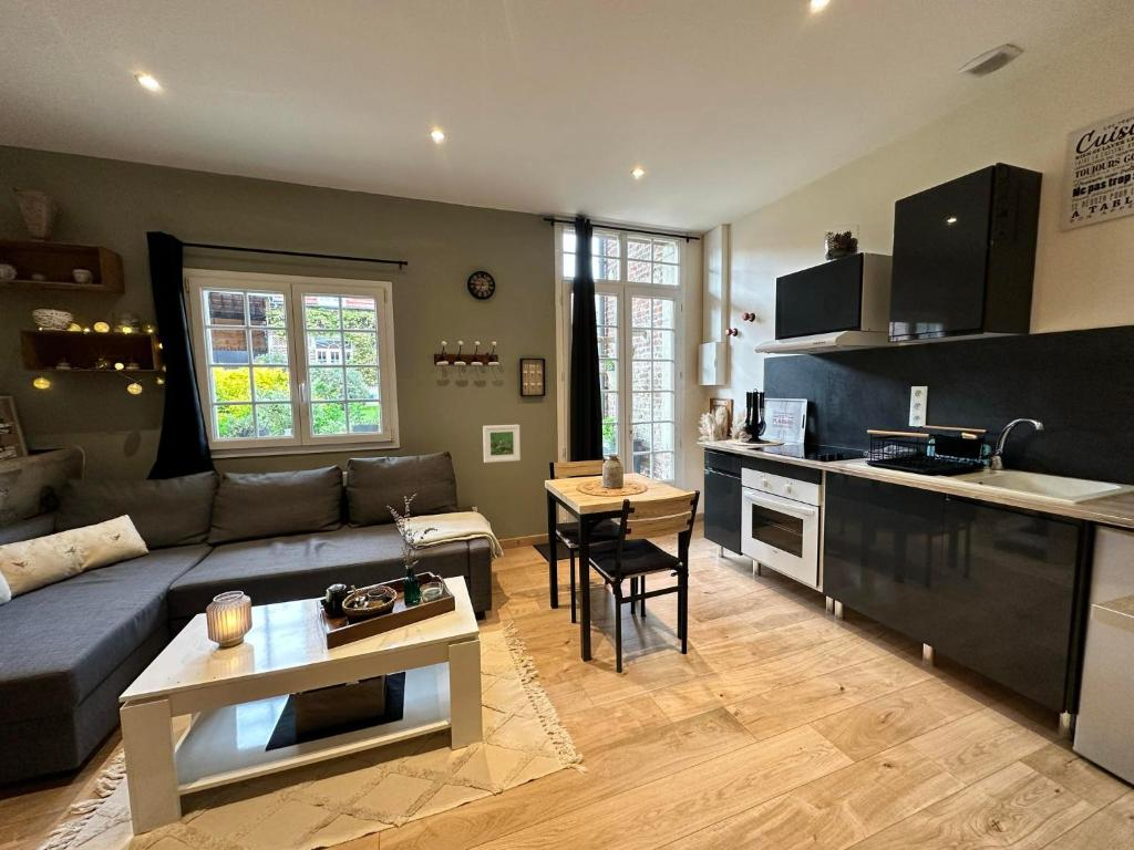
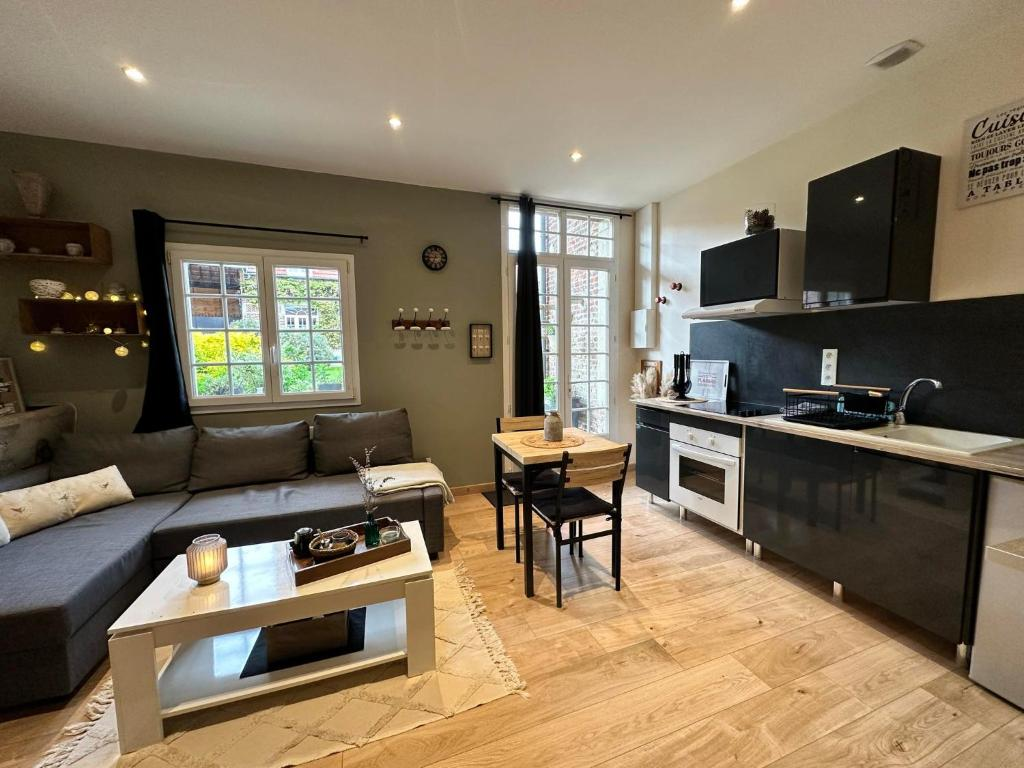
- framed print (502, 443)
